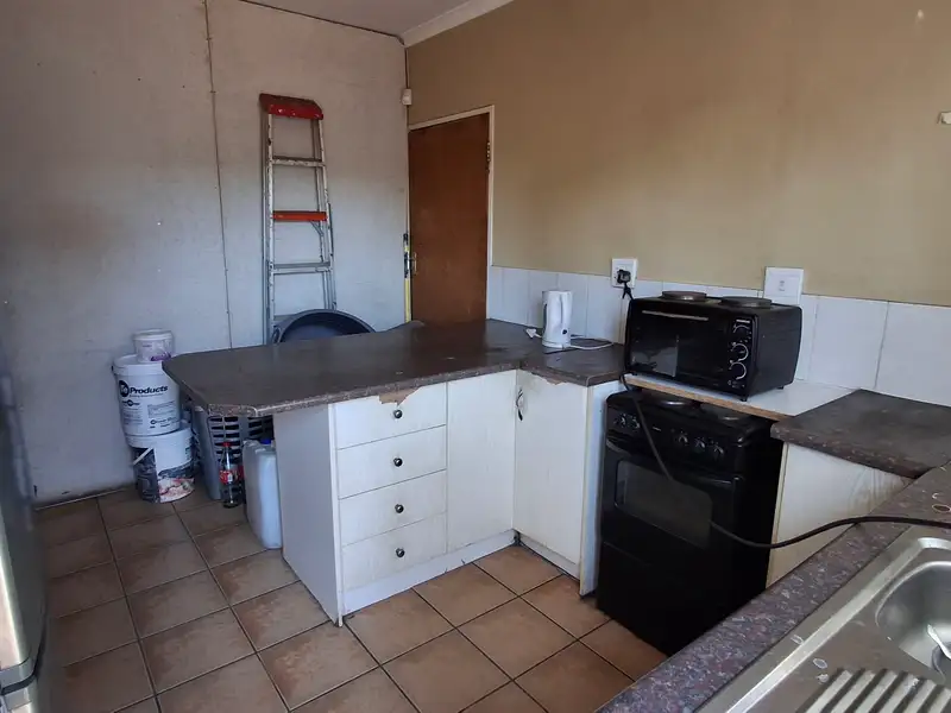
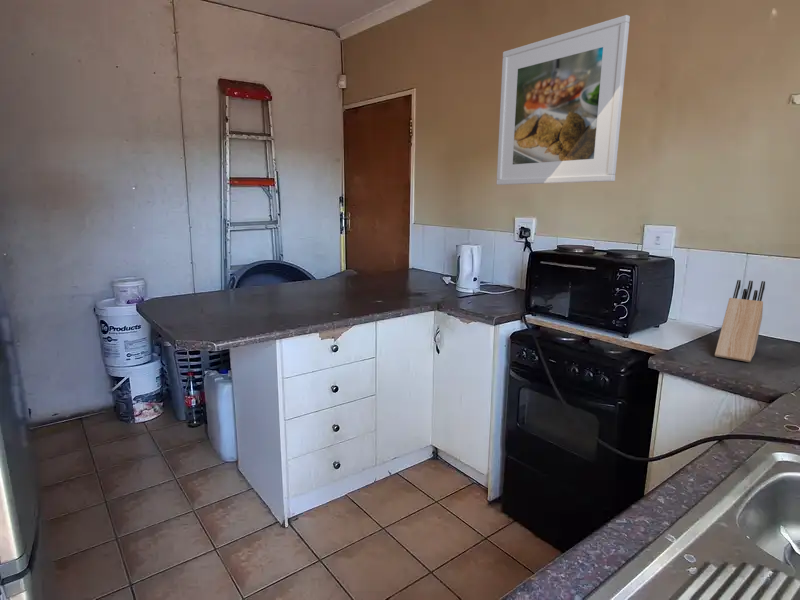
+ knife block (742, 317)
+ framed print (554, 111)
